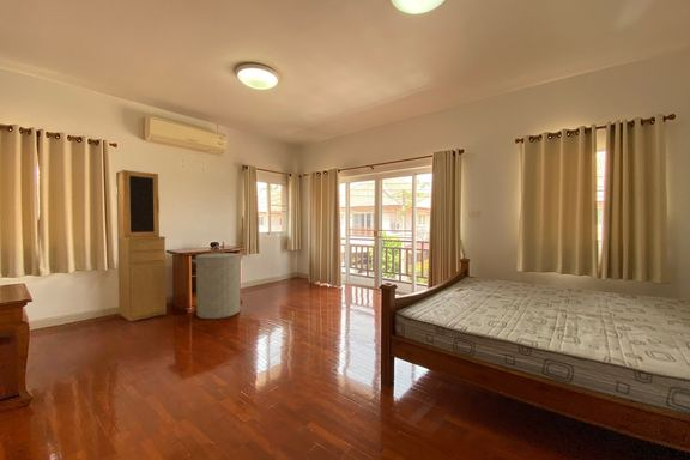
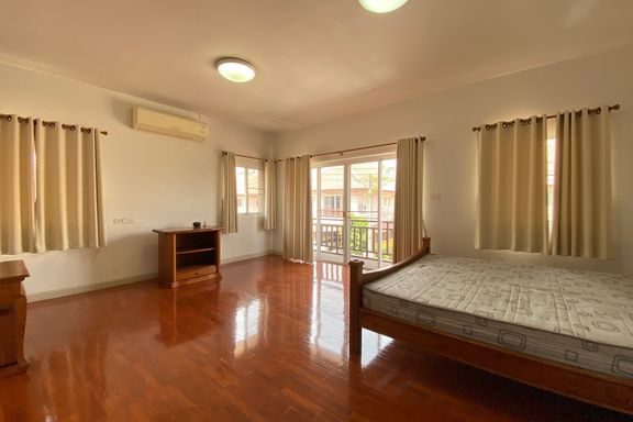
- cupboard (141, 243)
- laundry hamper (218, 279)
